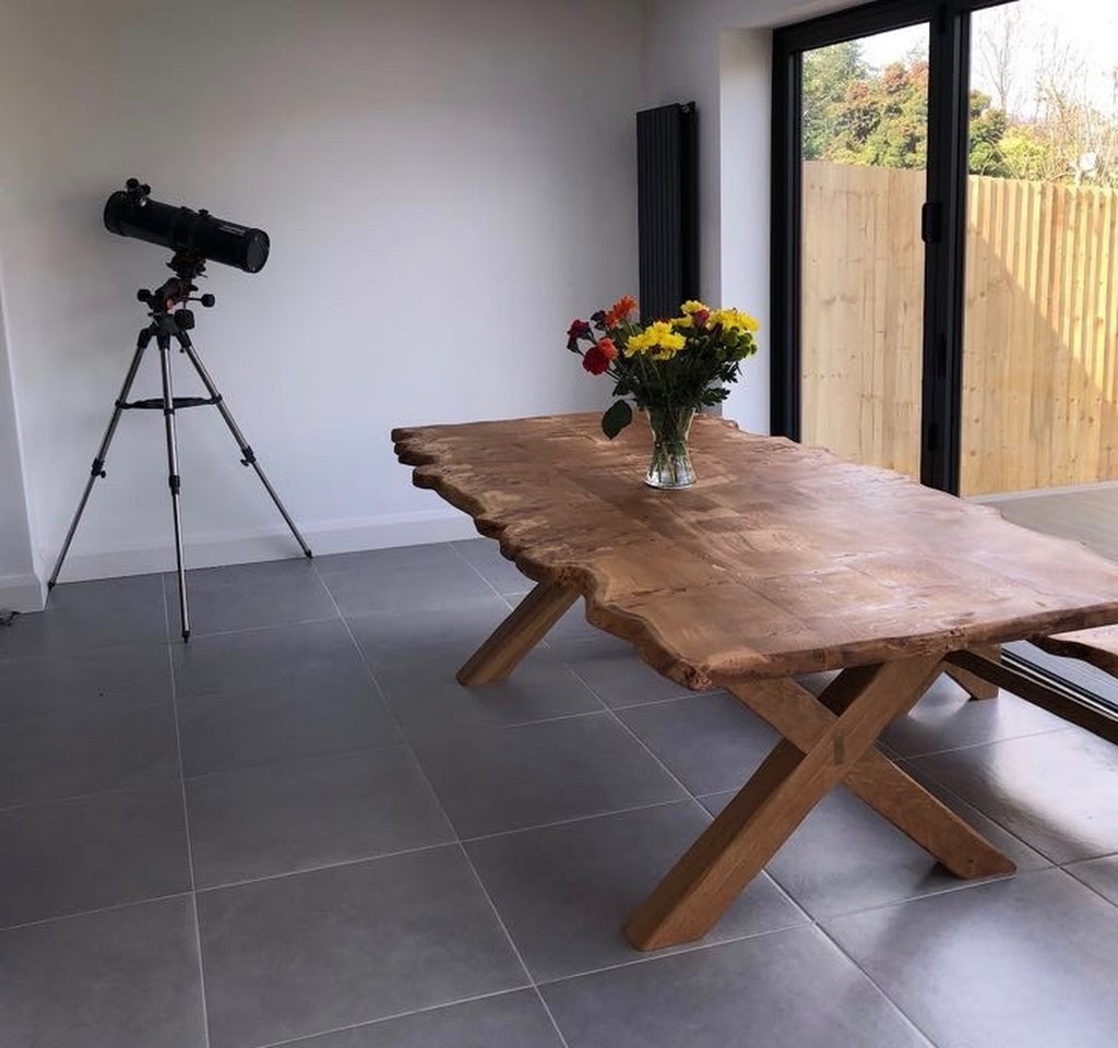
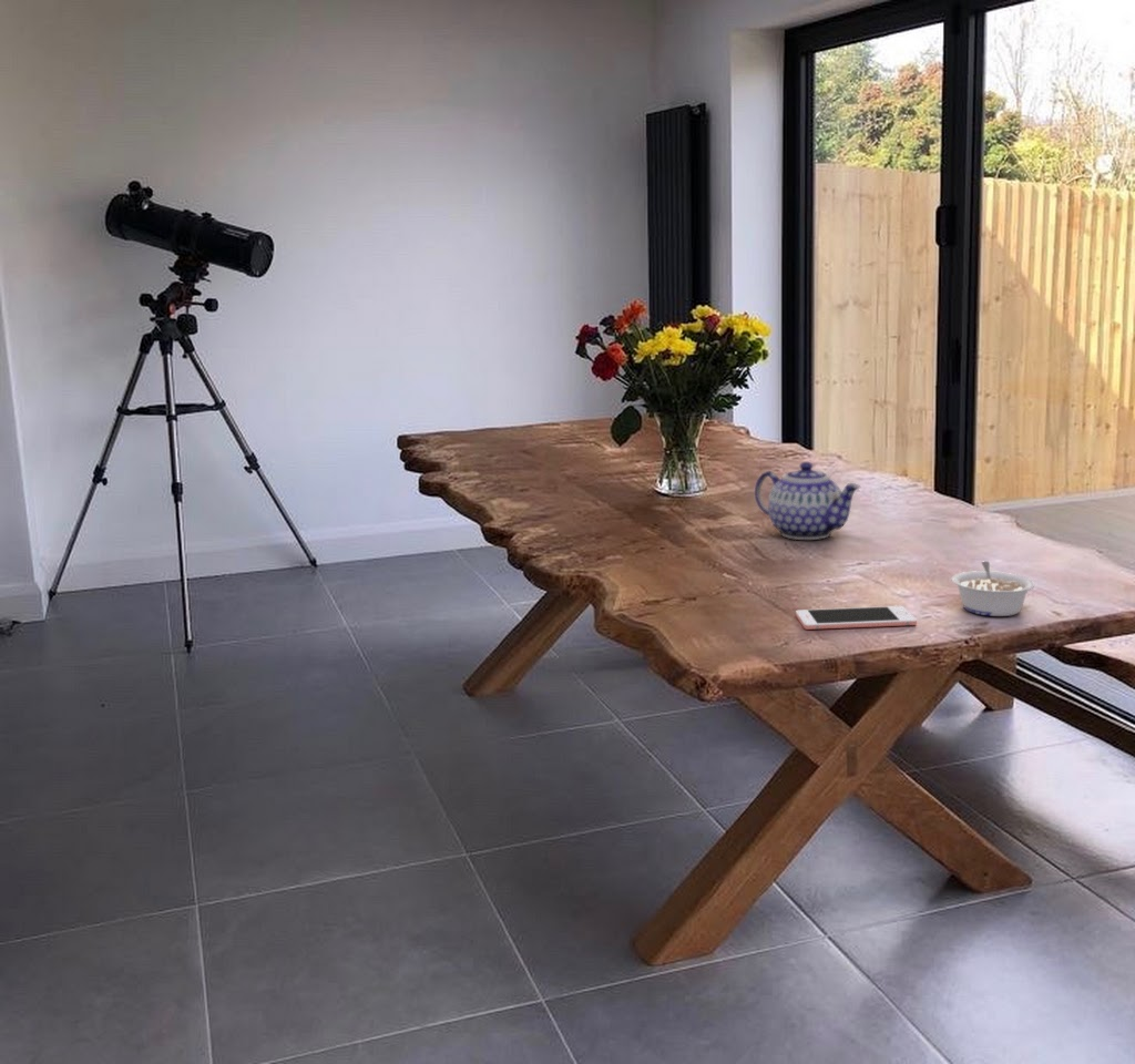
+ teapot (806, 498)
+ cell phone (855, 617)
+ legume (990, 591)
